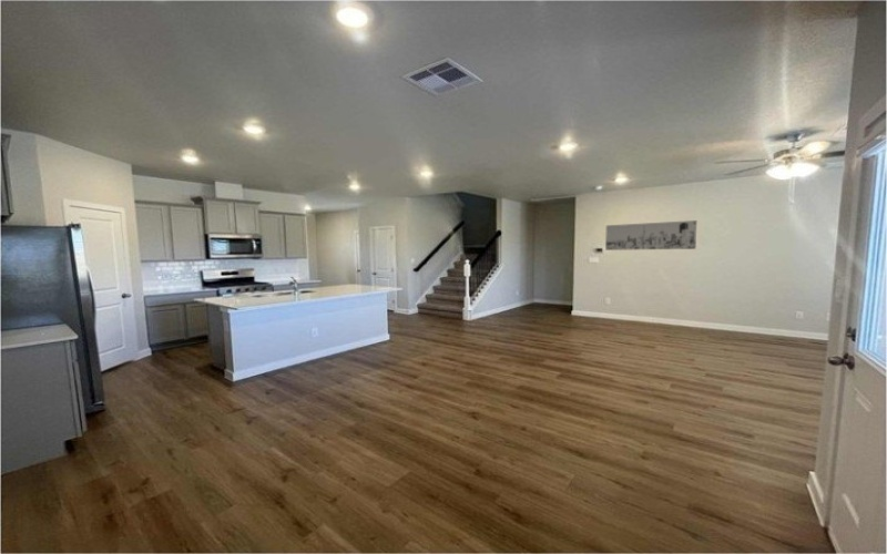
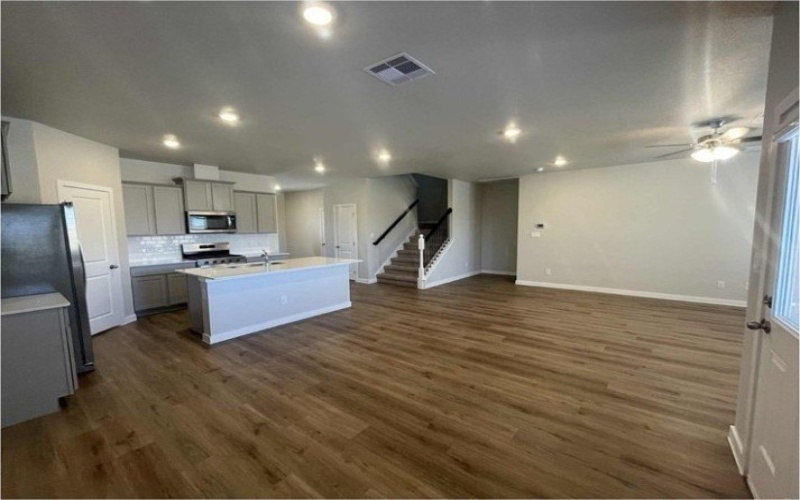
- wall art (648, 236)
